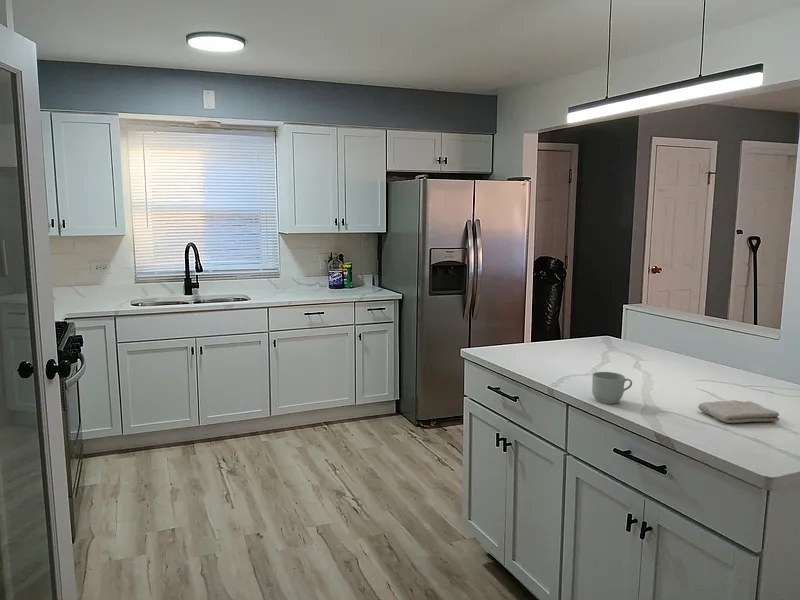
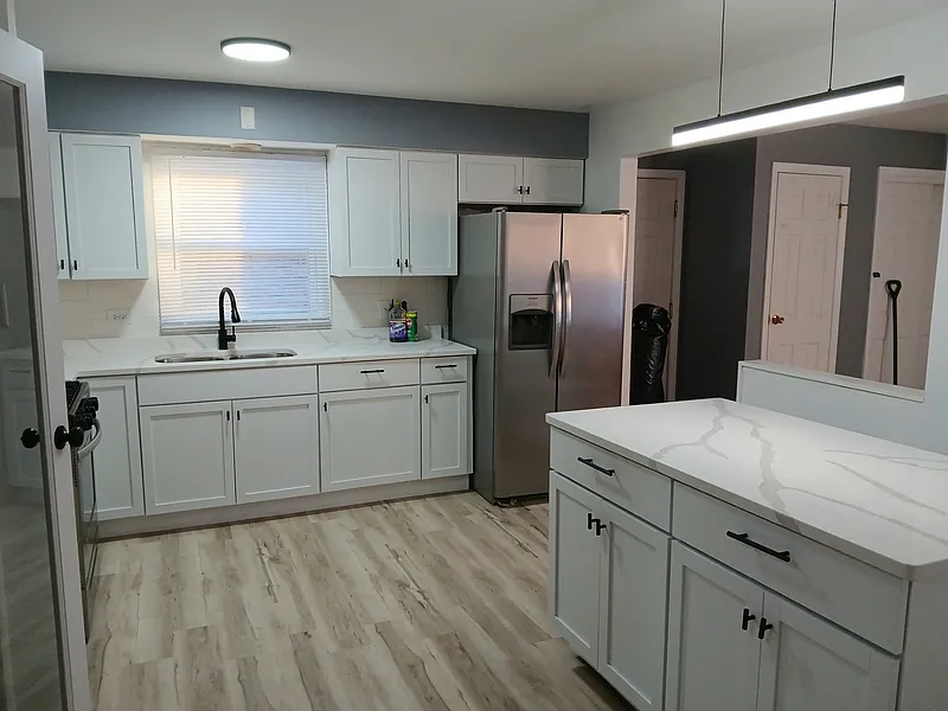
- mug (612, 387)
- washcloth (739, 411)
